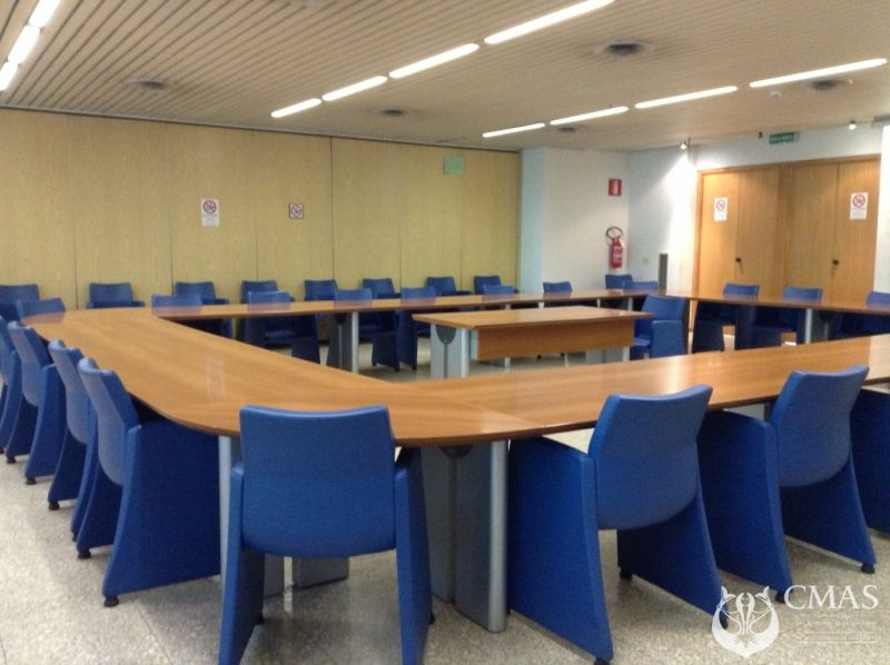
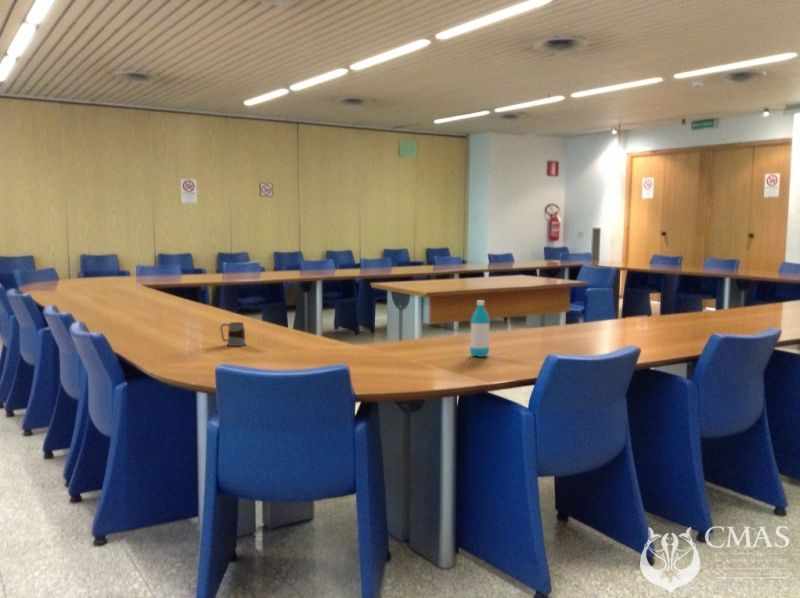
+ water bottle (480, 328)
+ mug (233, 333)
